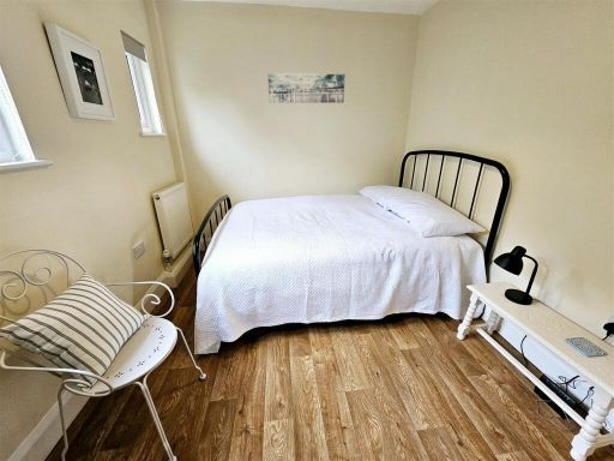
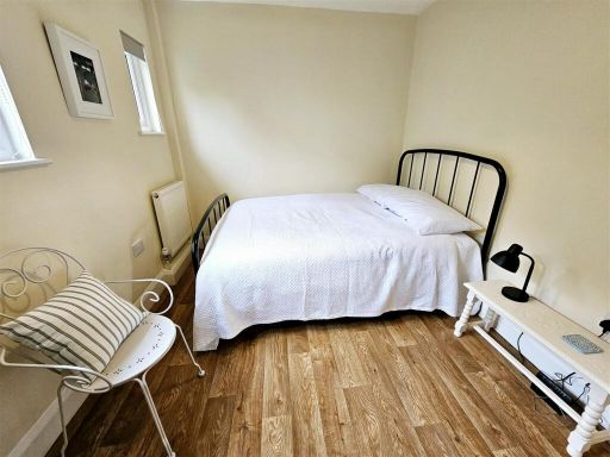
- wall art (306, 88)
